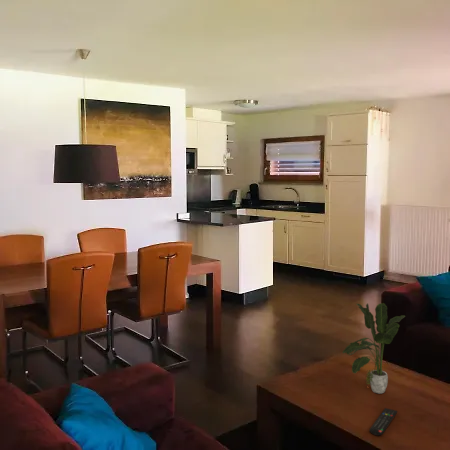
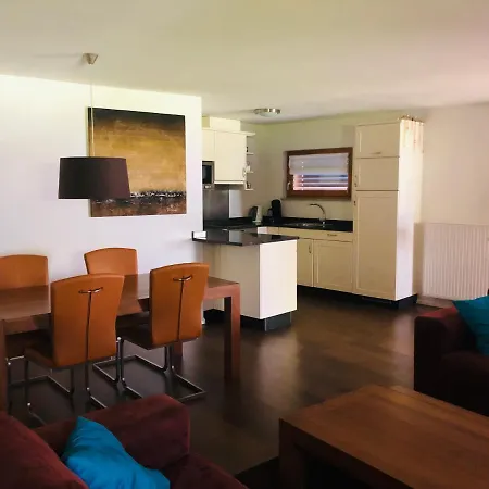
- remote control (383, 421)
- potted plant (374, 344)
